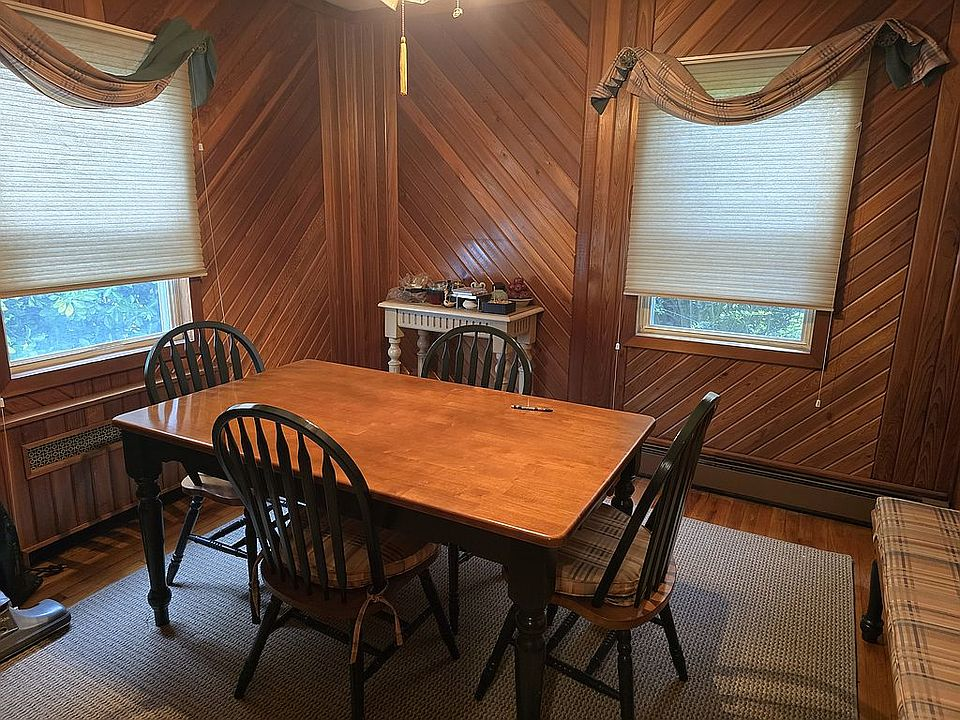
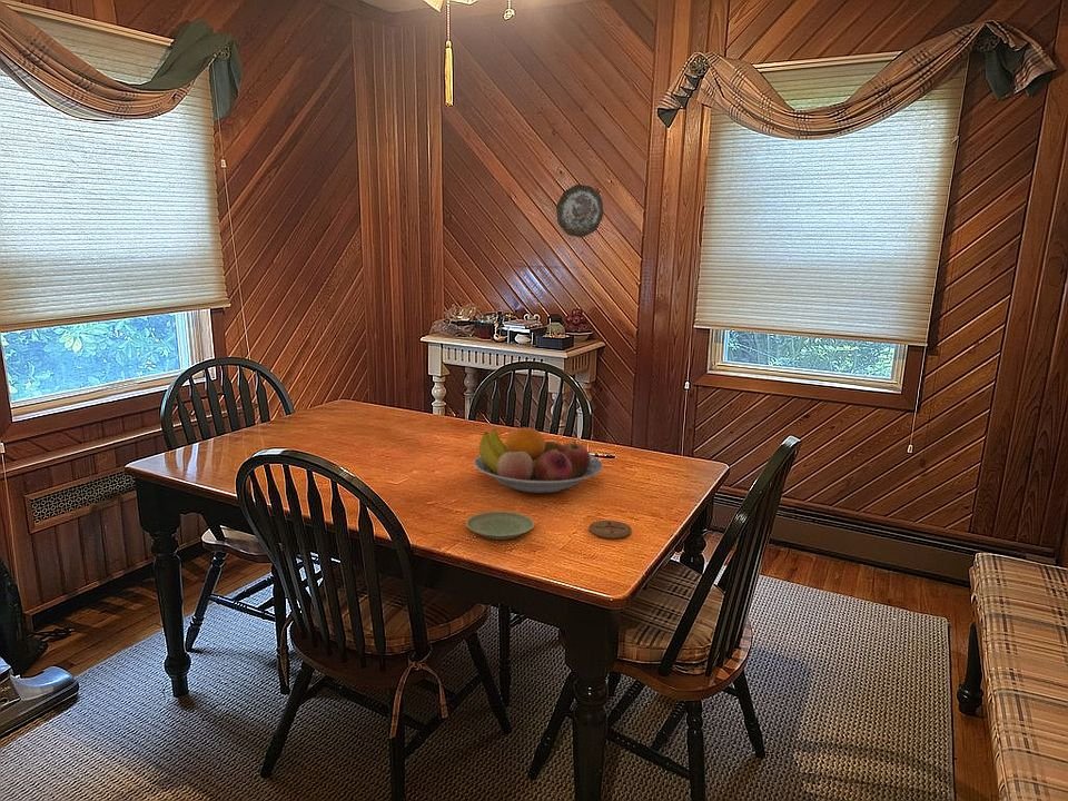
+ plate (500, 526)
+ coaster (610, 528)
+ fruit bowl (538, 457)
+ decorative plate (580, 210)
